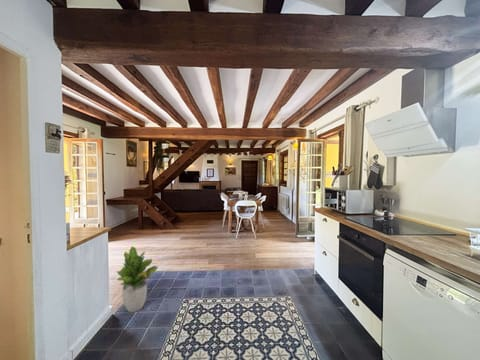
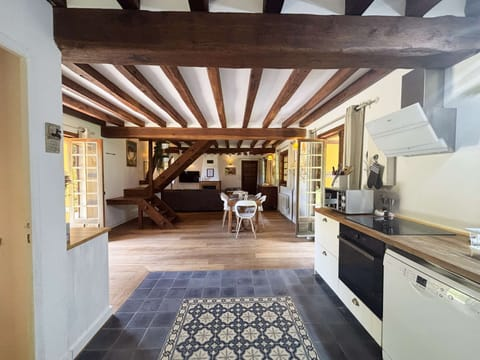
- potted plant (135, 278)
